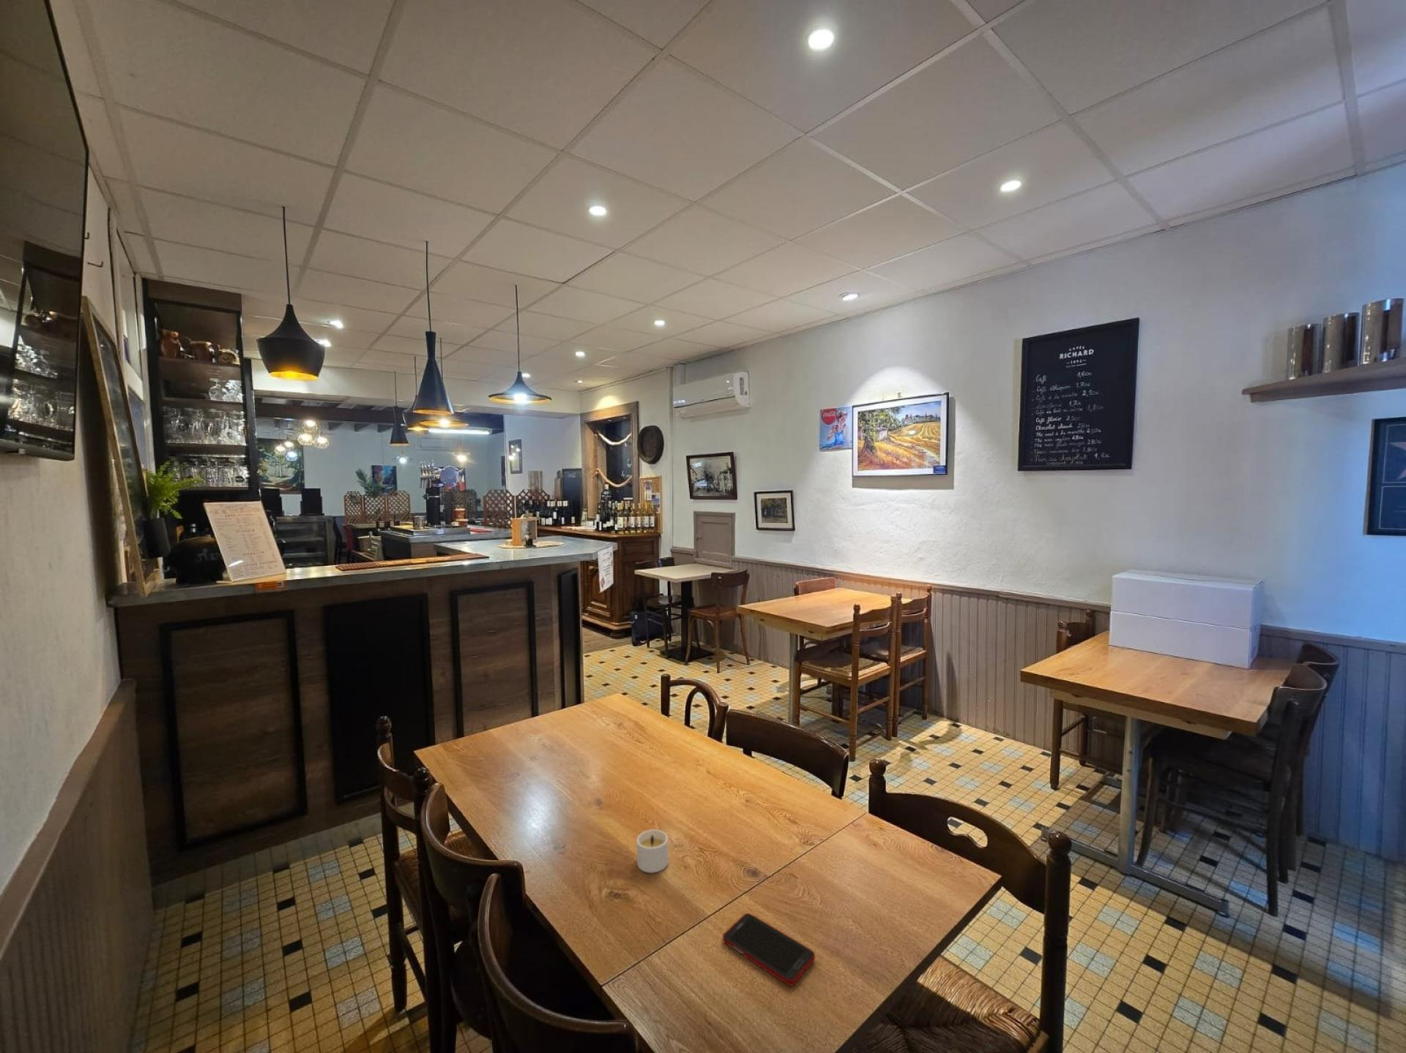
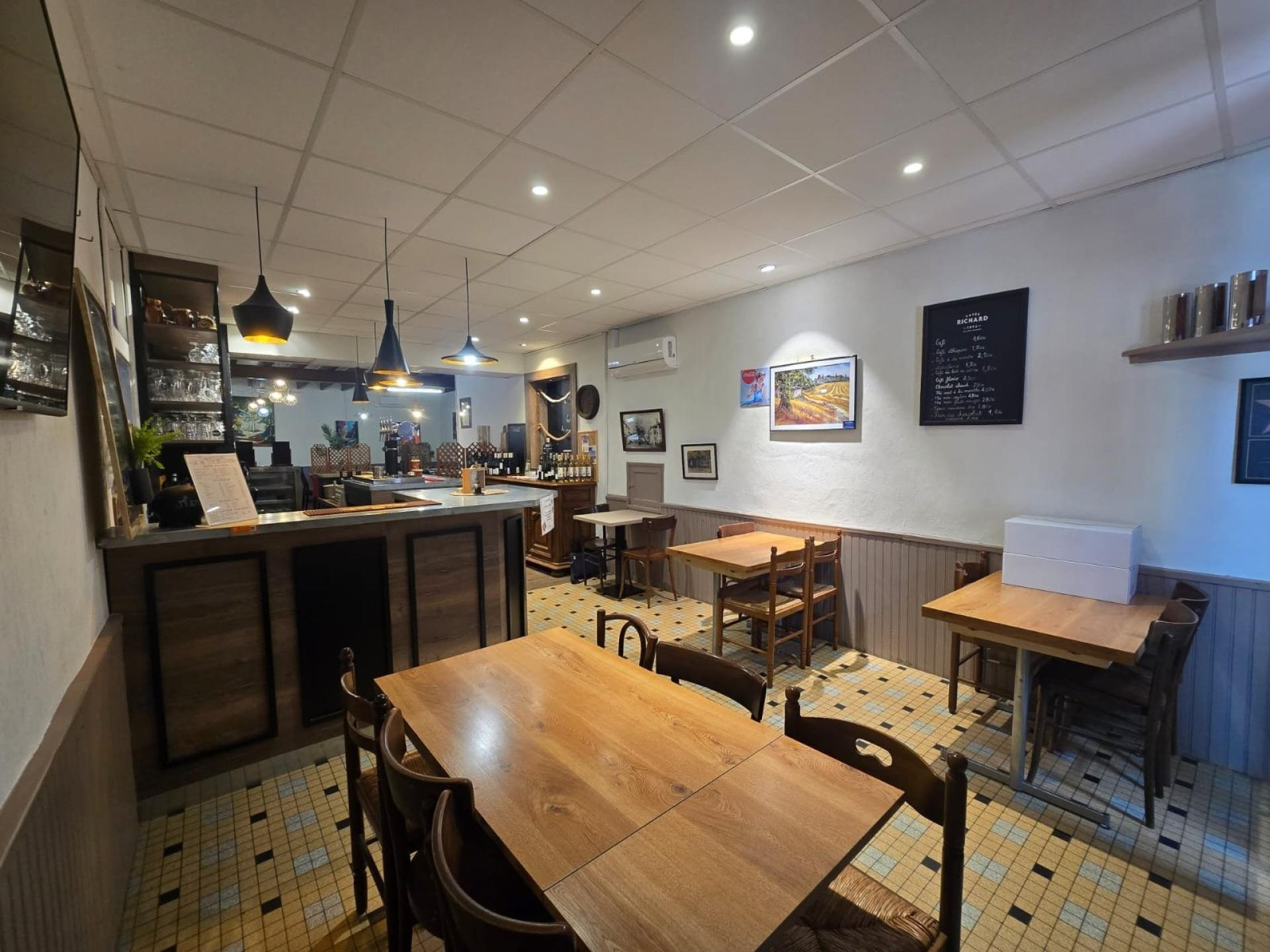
- candle (659, 845)
- cell phone (767, 947)
